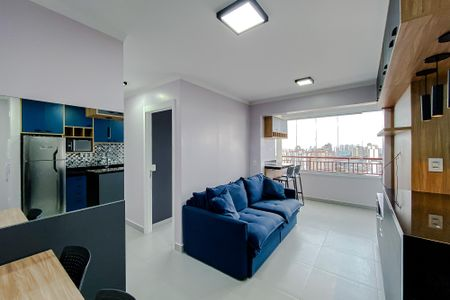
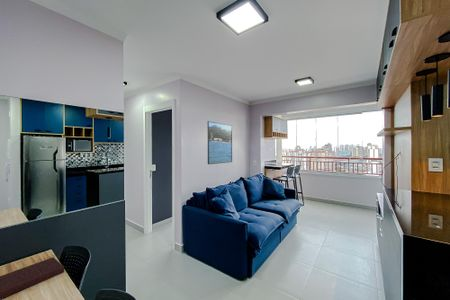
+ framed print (220, 143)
+ notebook (29, 275)
